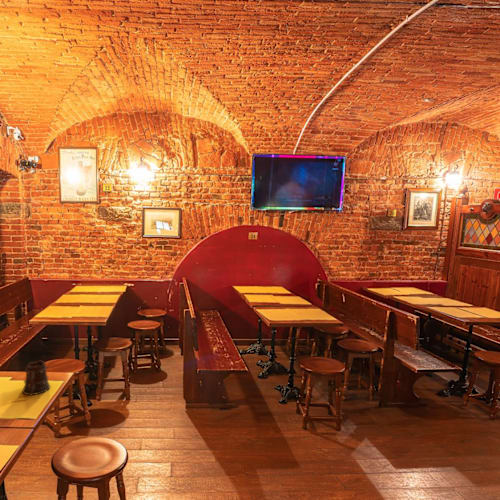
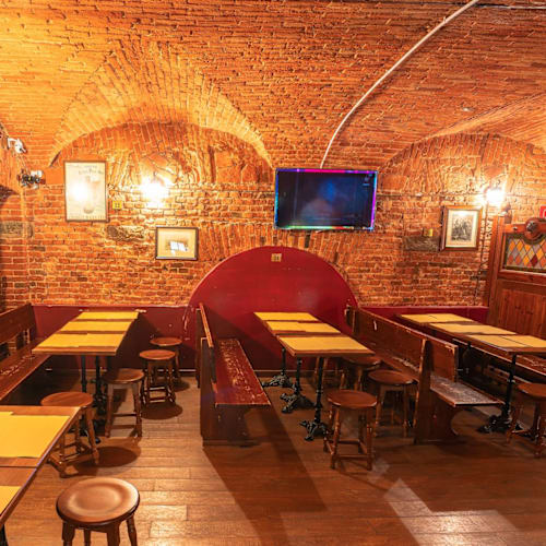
- beer mug (35, 377)
